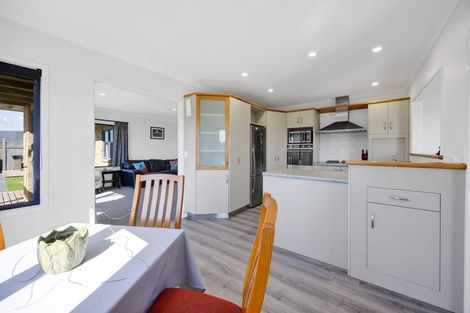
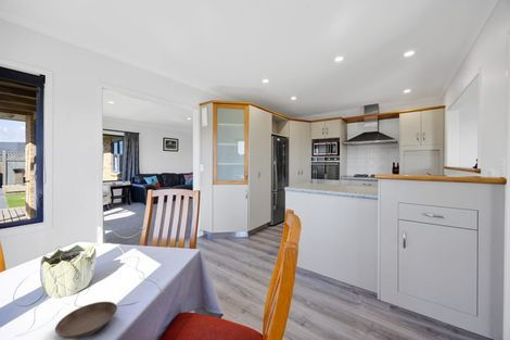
+ saucer (88, 320)
